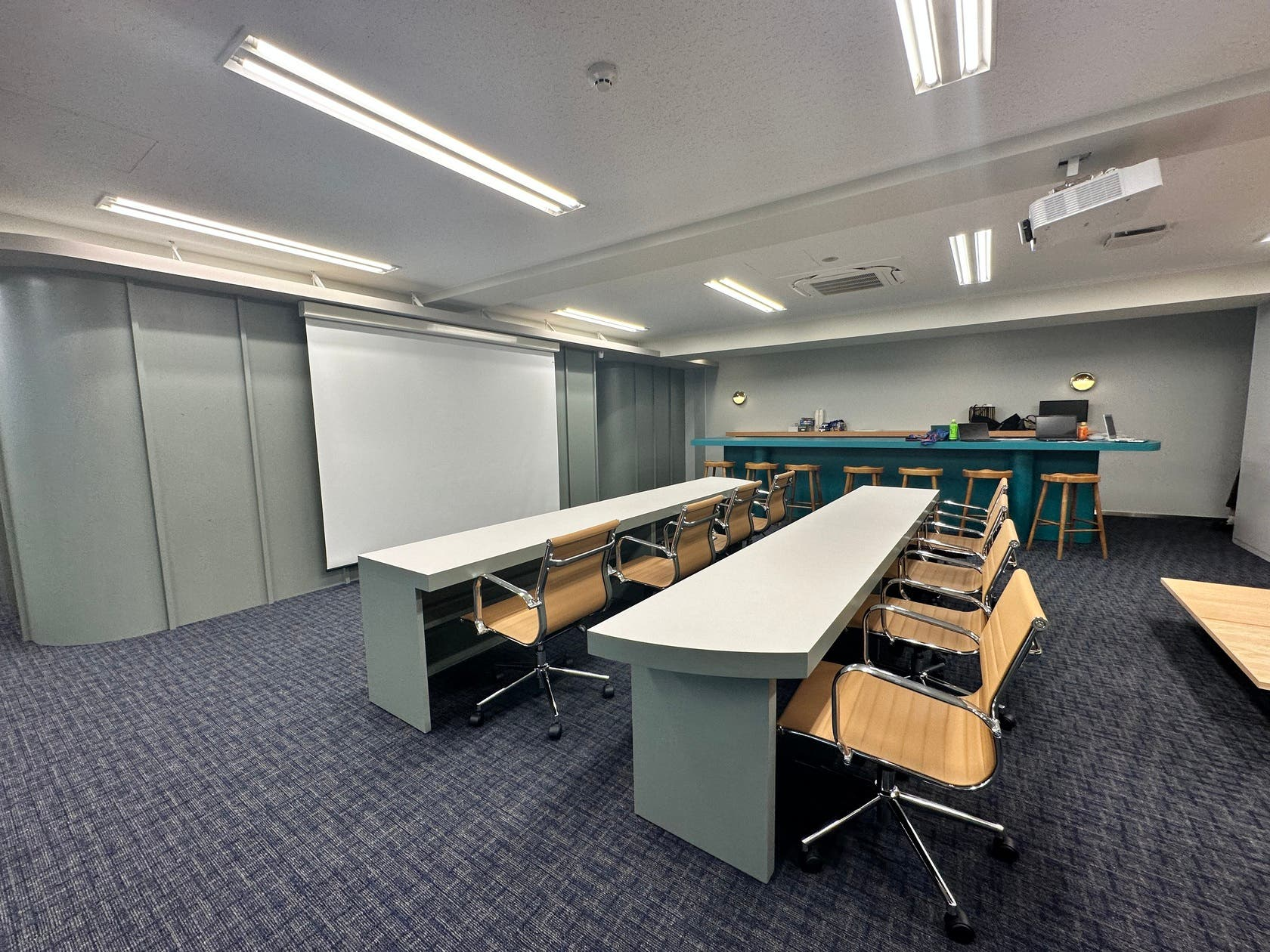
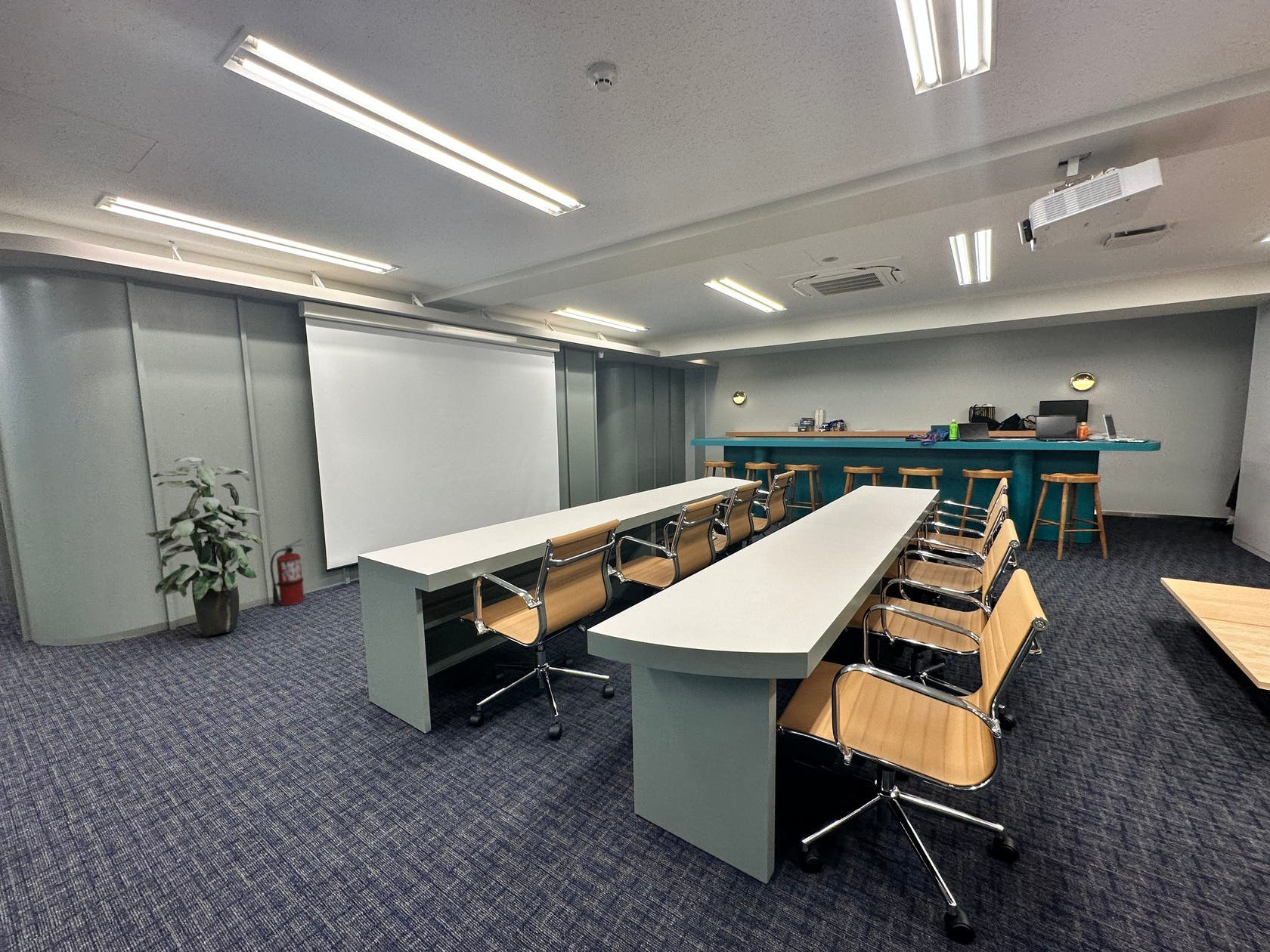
+ fire extinguisher (289, 571)
+ indoor plant (206, 545)
